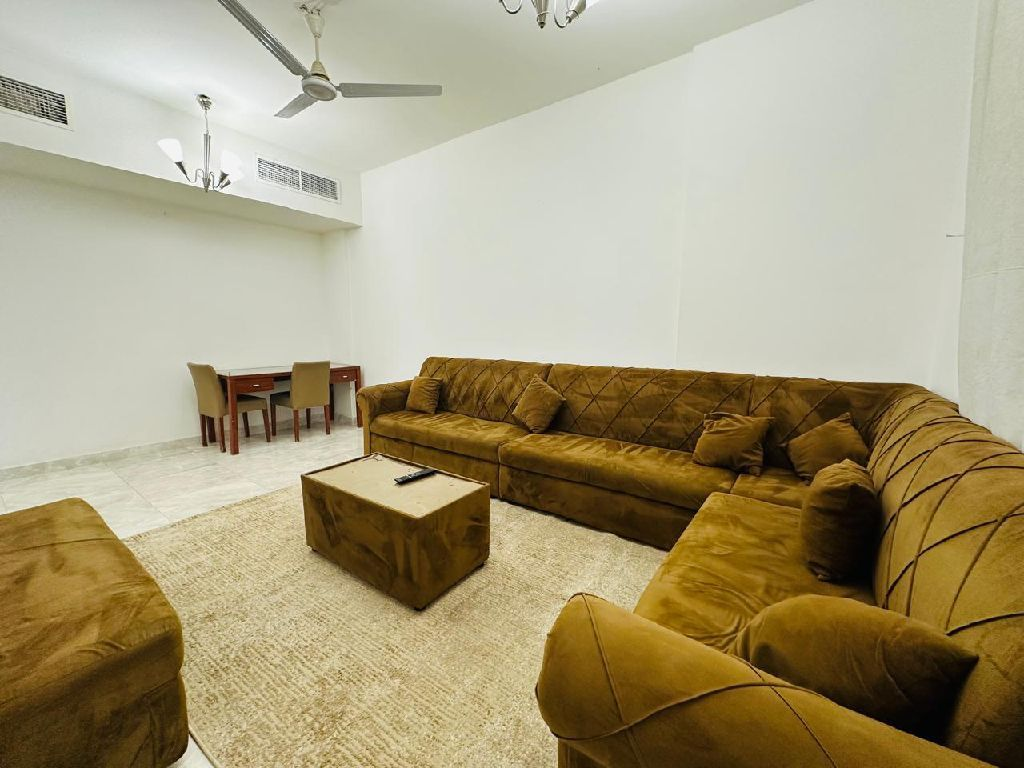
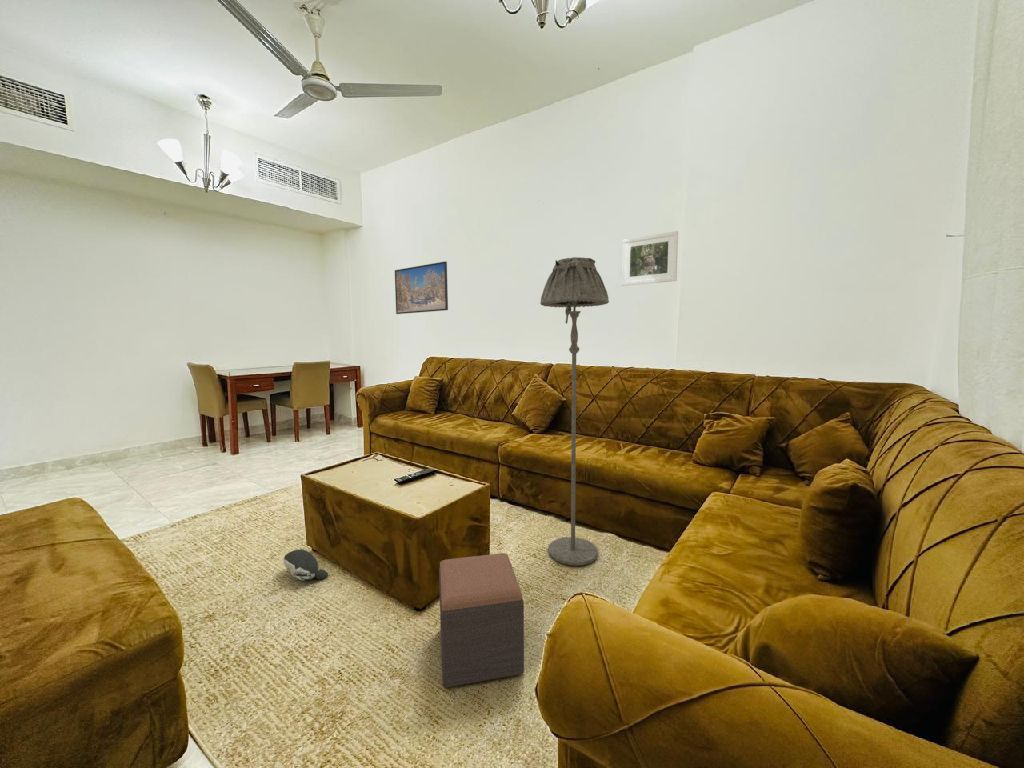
+ footstool (478, 611)
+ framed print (420, 289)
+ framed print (648, 259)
+ floor lamp (573, 411)
+ plush toy (302, 564)
